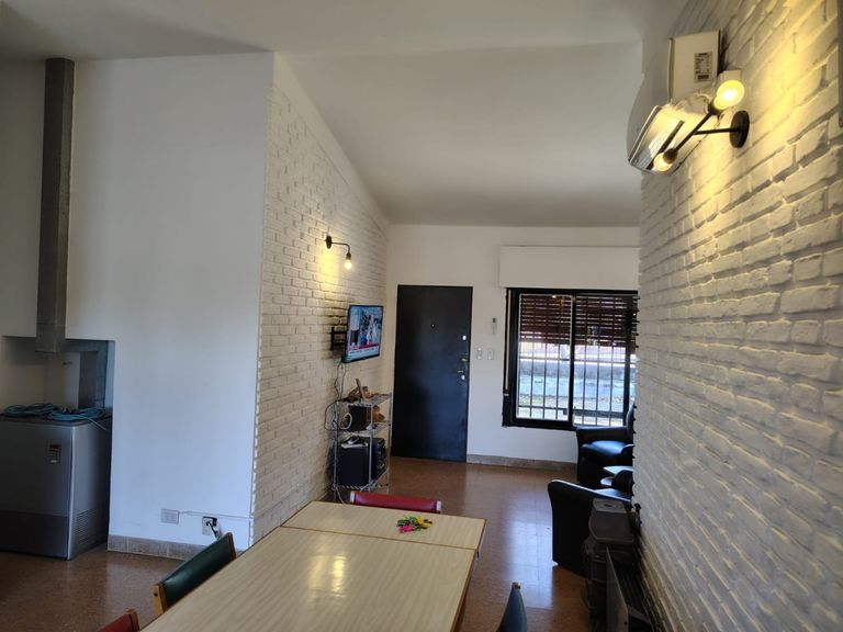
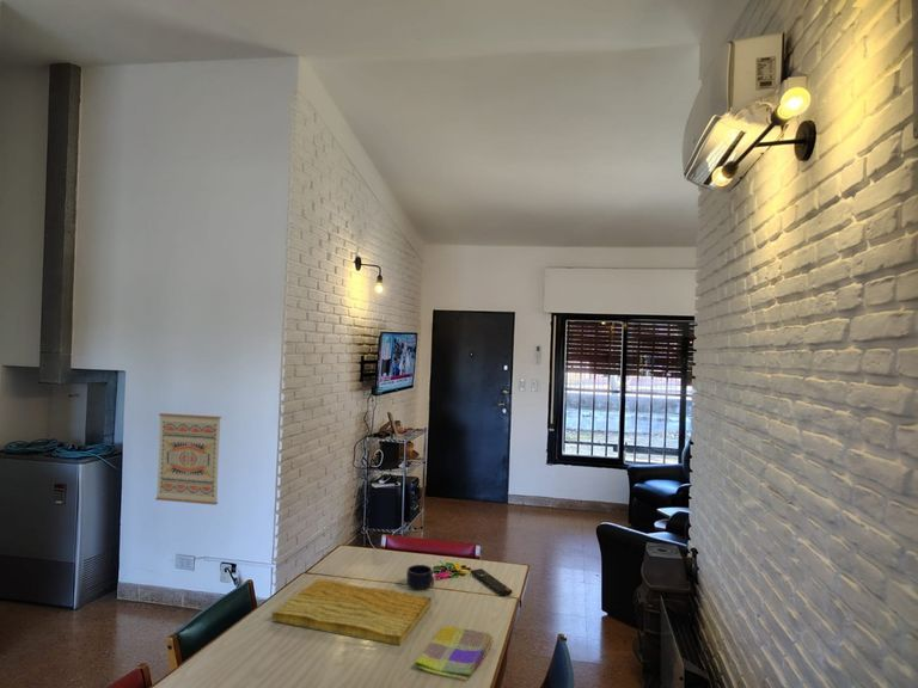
+ mug (421, 578)
+ remote control (490, 582)
+ cutting board (354, 607)
+ dish towel (454, 650)
+ wall art (188, 457)
